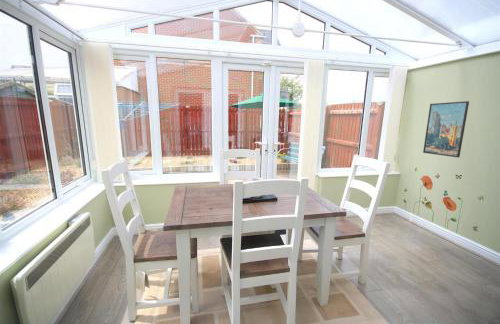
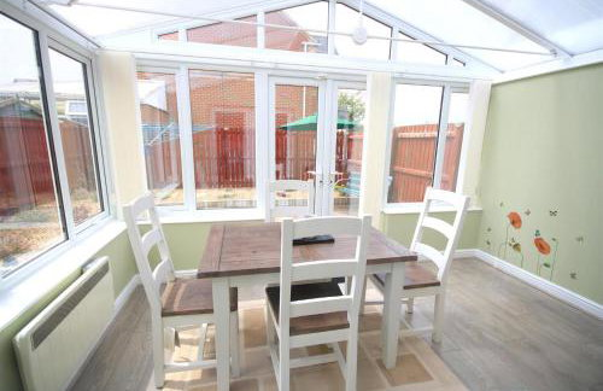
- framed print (444, 129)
